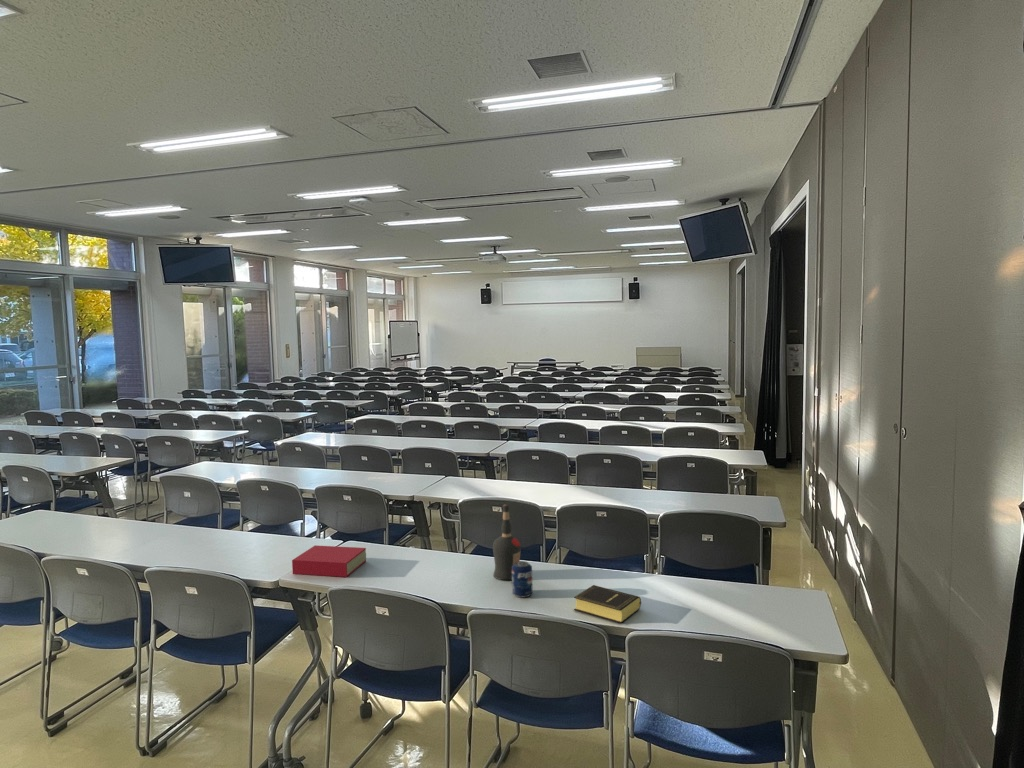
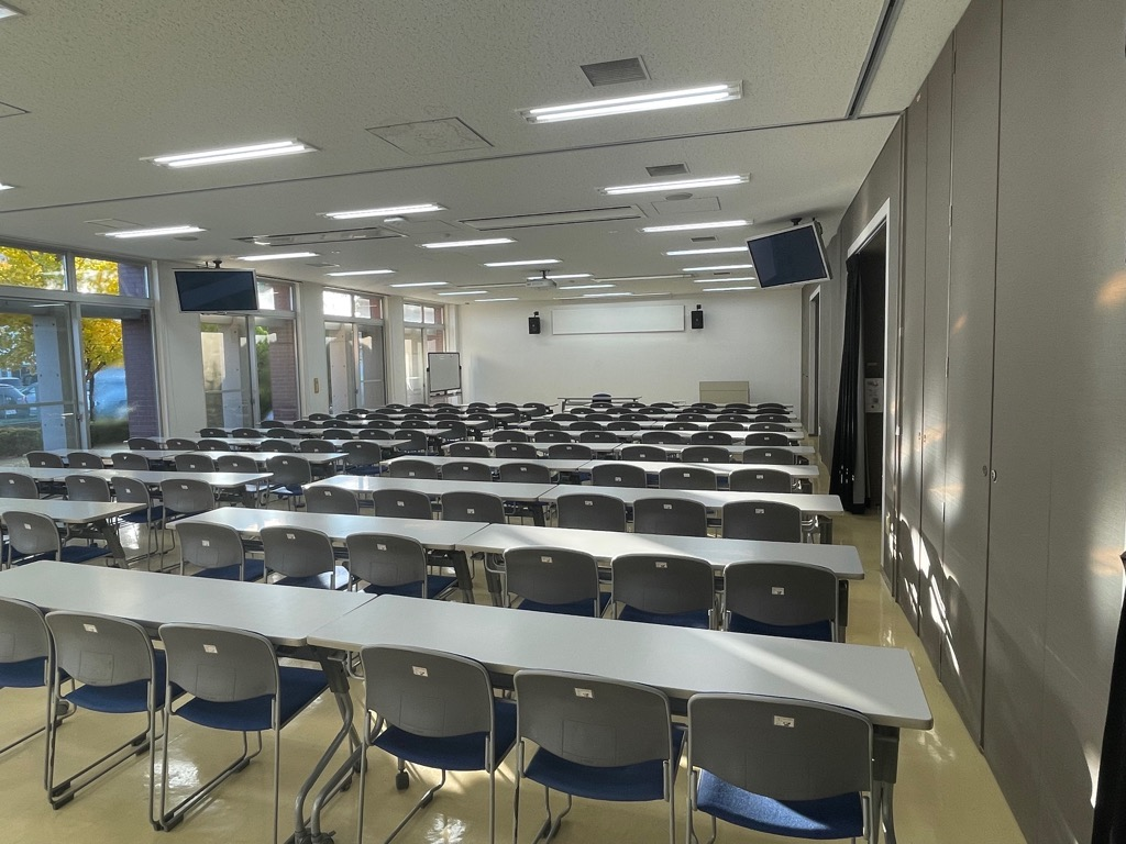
- liquor bottle (506, 540)
- book (605, 602)
- beverage can (522, 578)
- book (330, 560)
